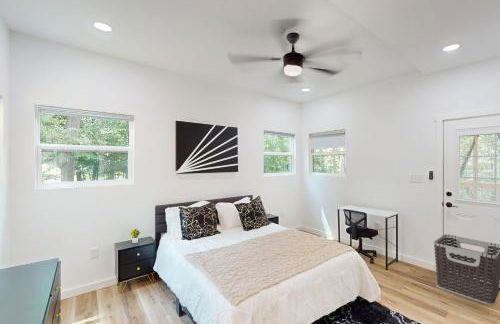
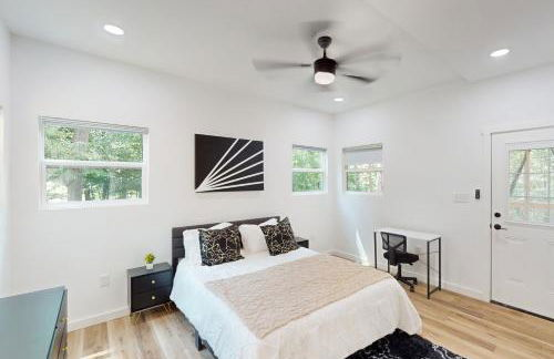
- clothes hamper (467, 266)
